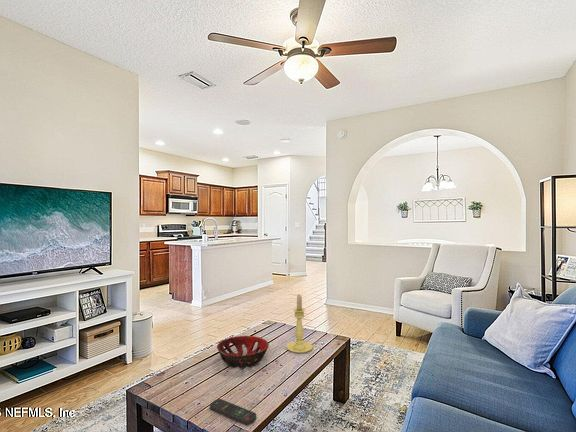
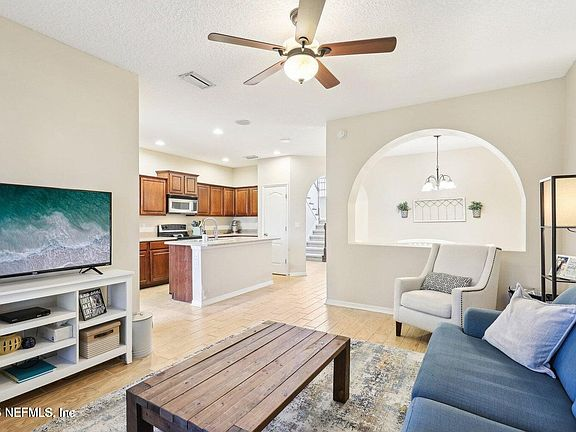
- decorative bowl (242, 352)
- candle holder (299, 321)
- remote control (232, 411)
